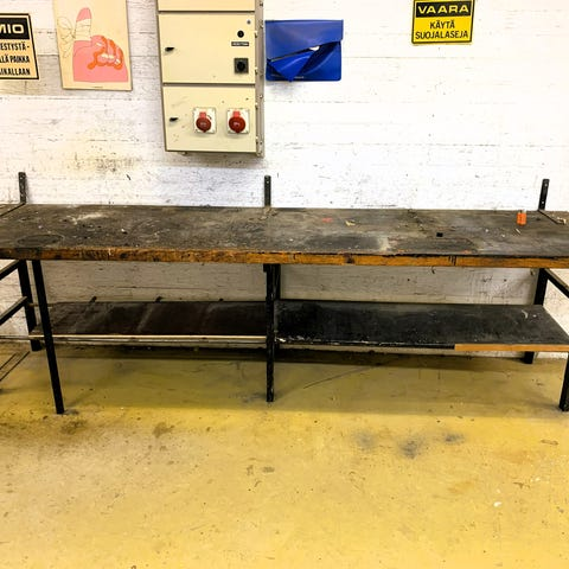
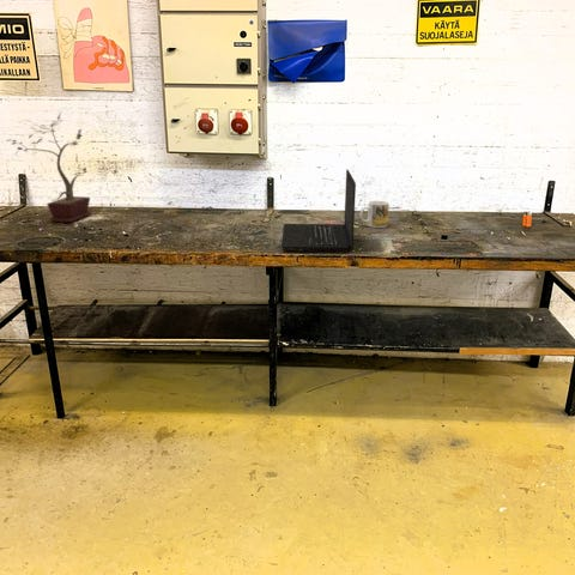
+ mug (374, 213)
+ laptop (316, 224)
+ potted plant (58, 167)
